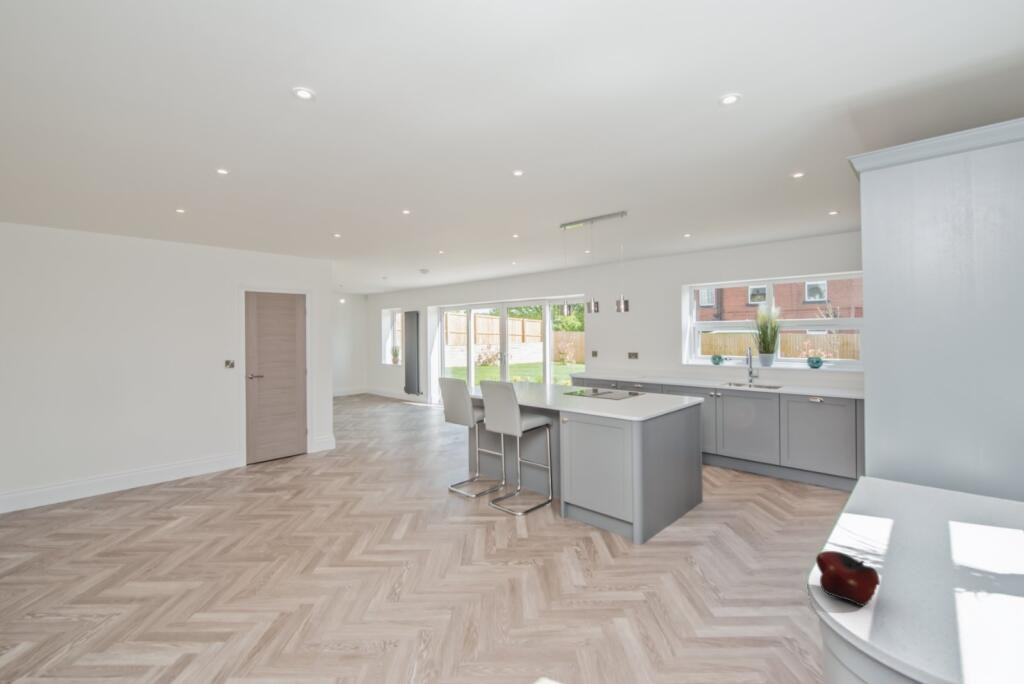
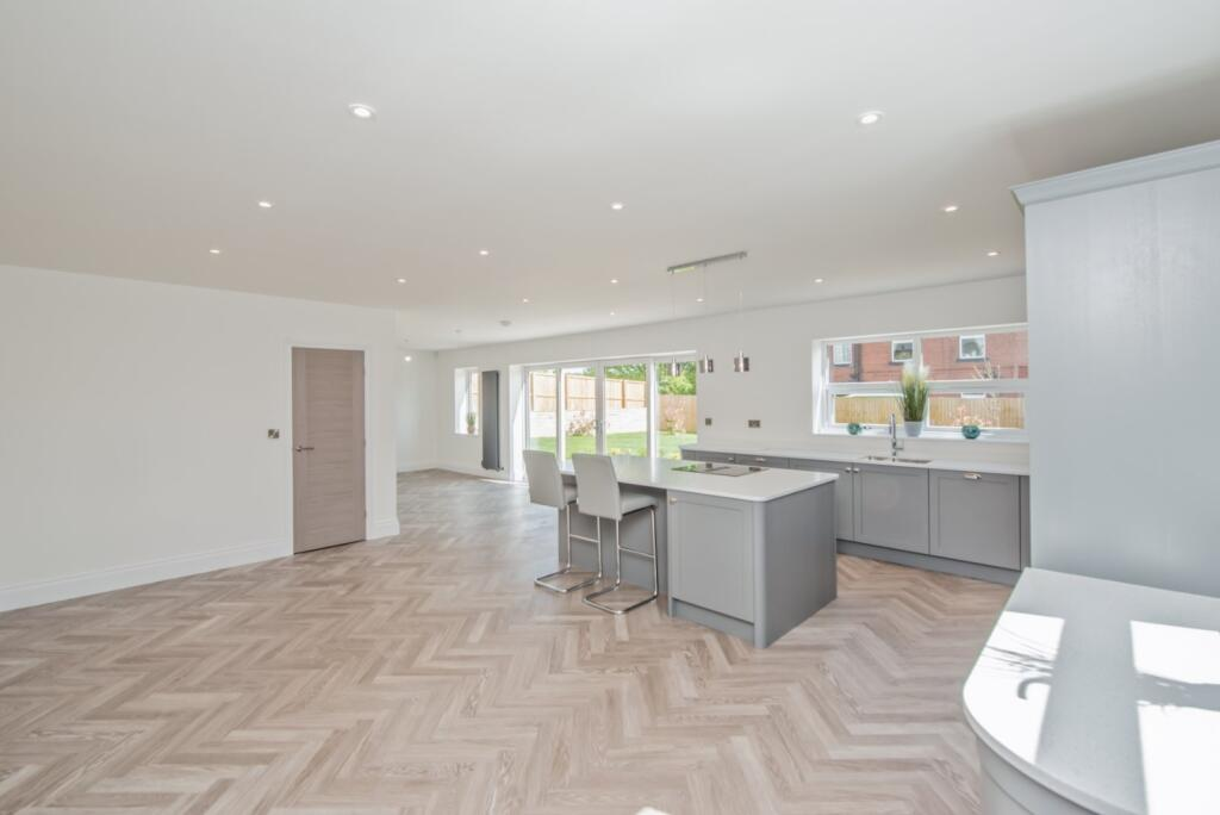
- fruit (846, 575)
